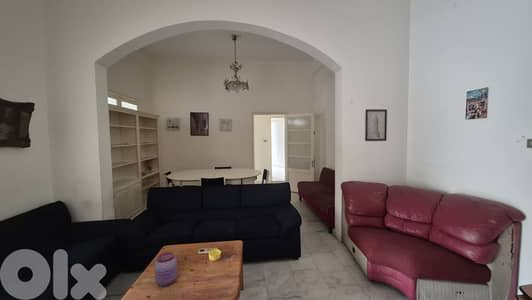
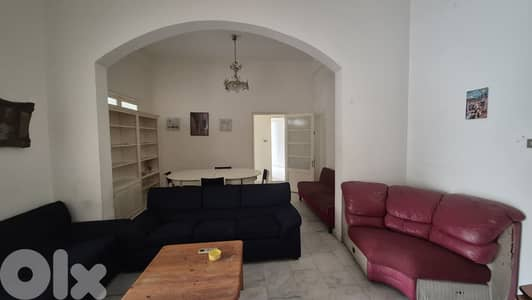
- wall art (376, 125)
- jar (166, 268)
